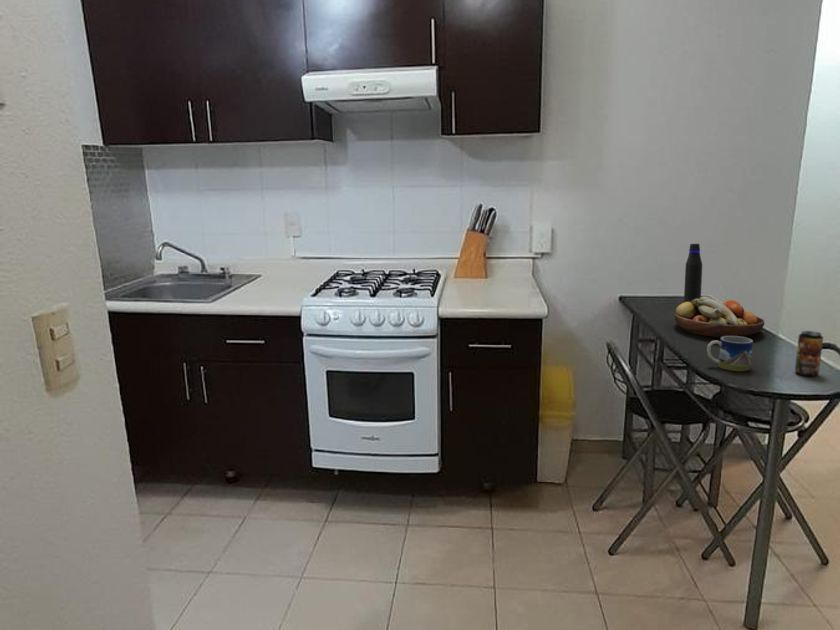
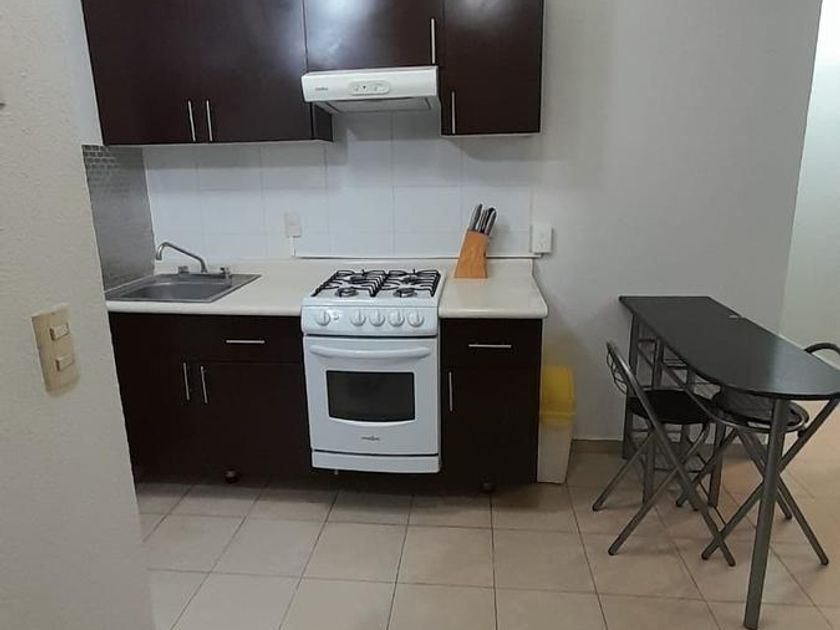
- water bottle (693, 275)
- fruit bowl (718, 313)
- mug (728, 353)
- beverage can (808, 353)
